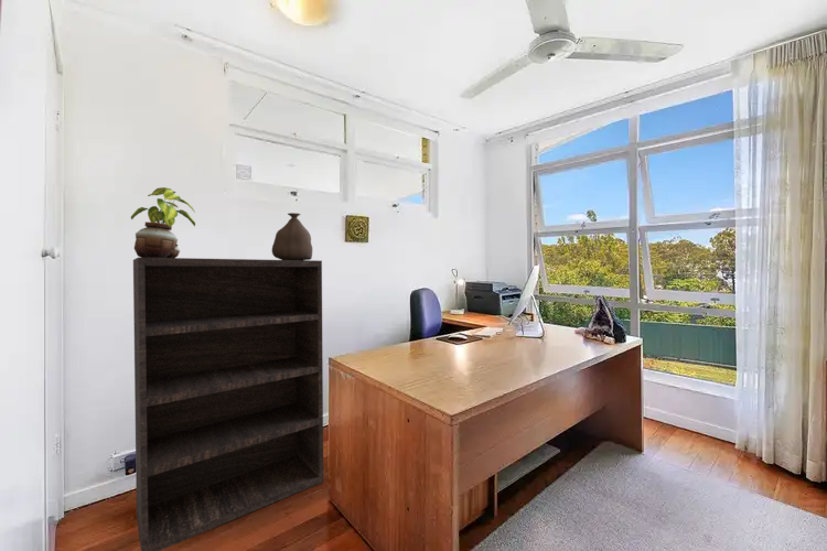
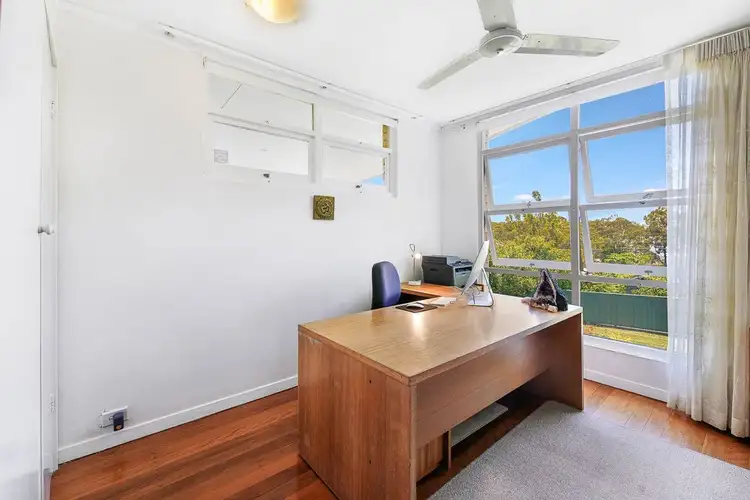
- bag (294, 237)
- bookshelf (235, 378)
- potted plant (163, 223)
